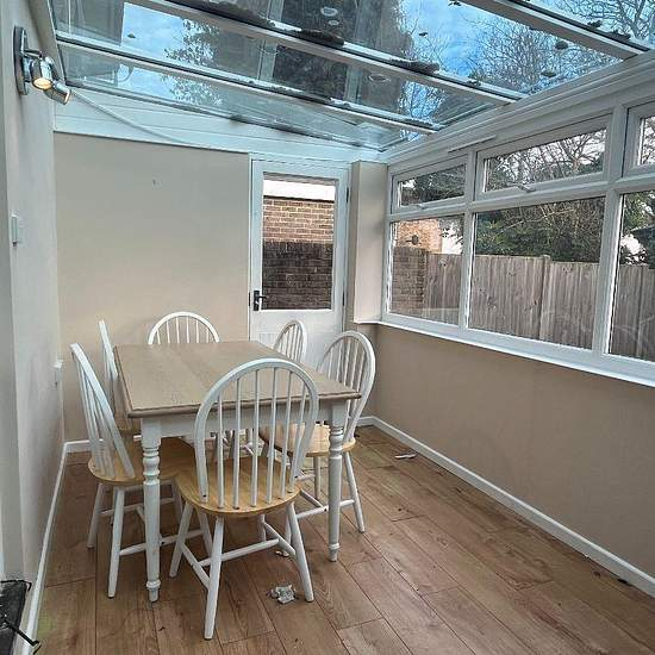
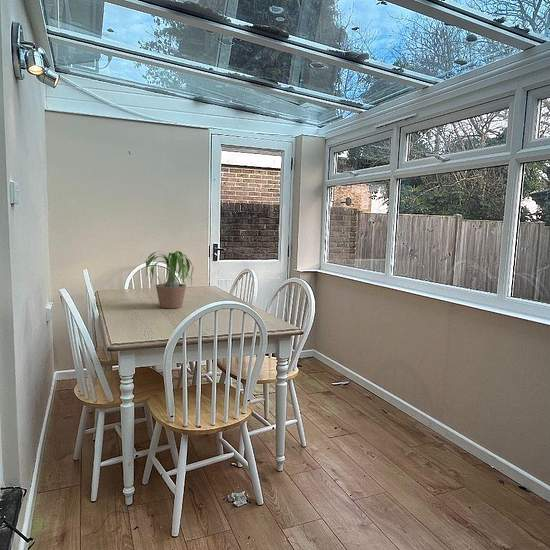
+ potted plant (166, 277)
